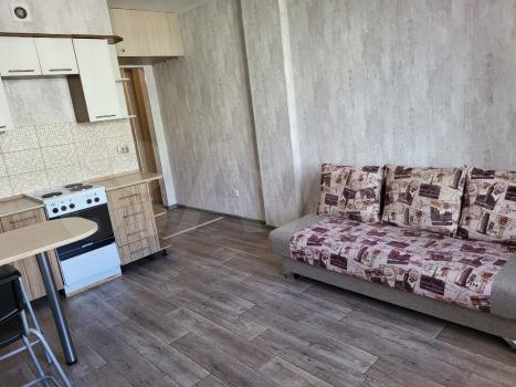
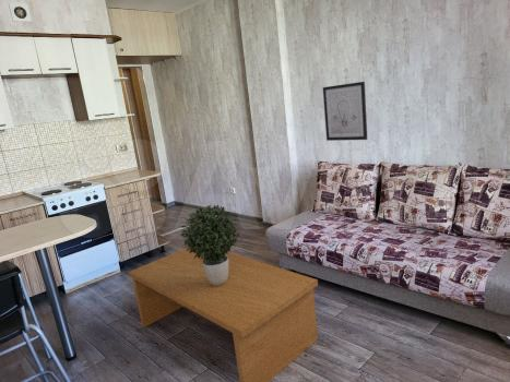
+ wall art (344, 112)
+ potted plant (213, 244)
+ coffee table (218, 303)
